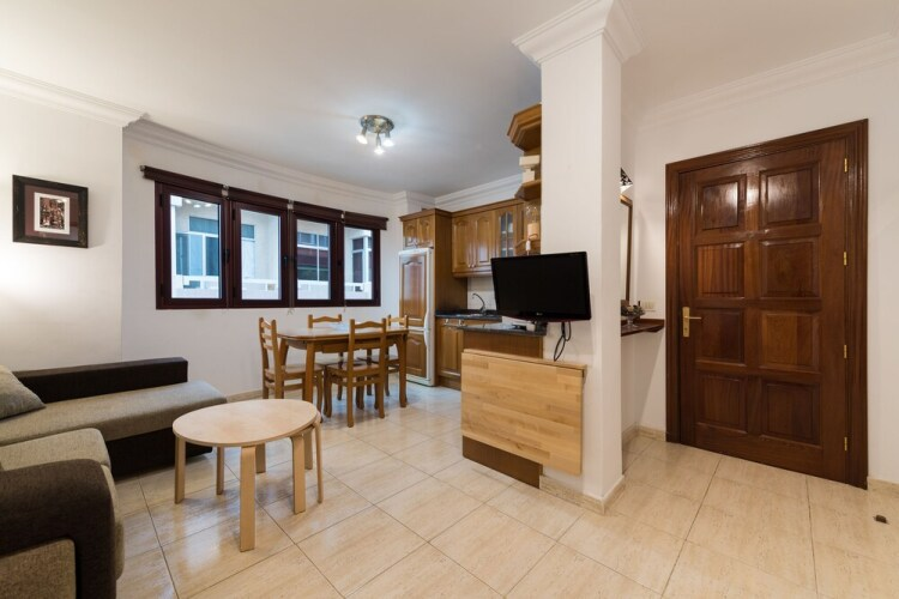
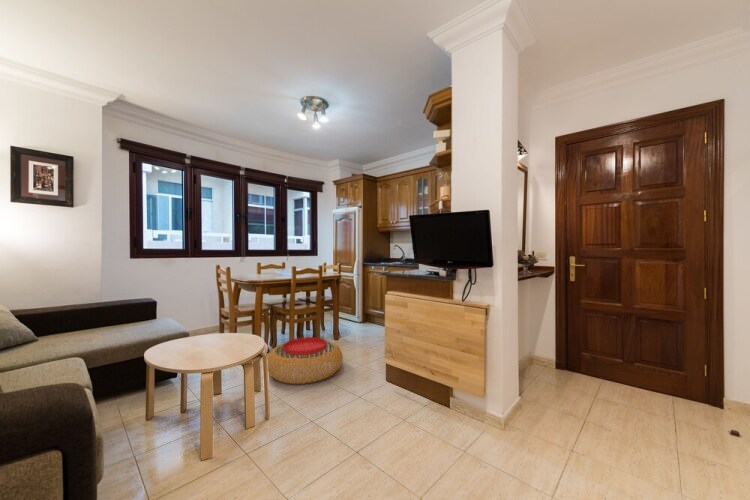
+ pouf (305, 356)
